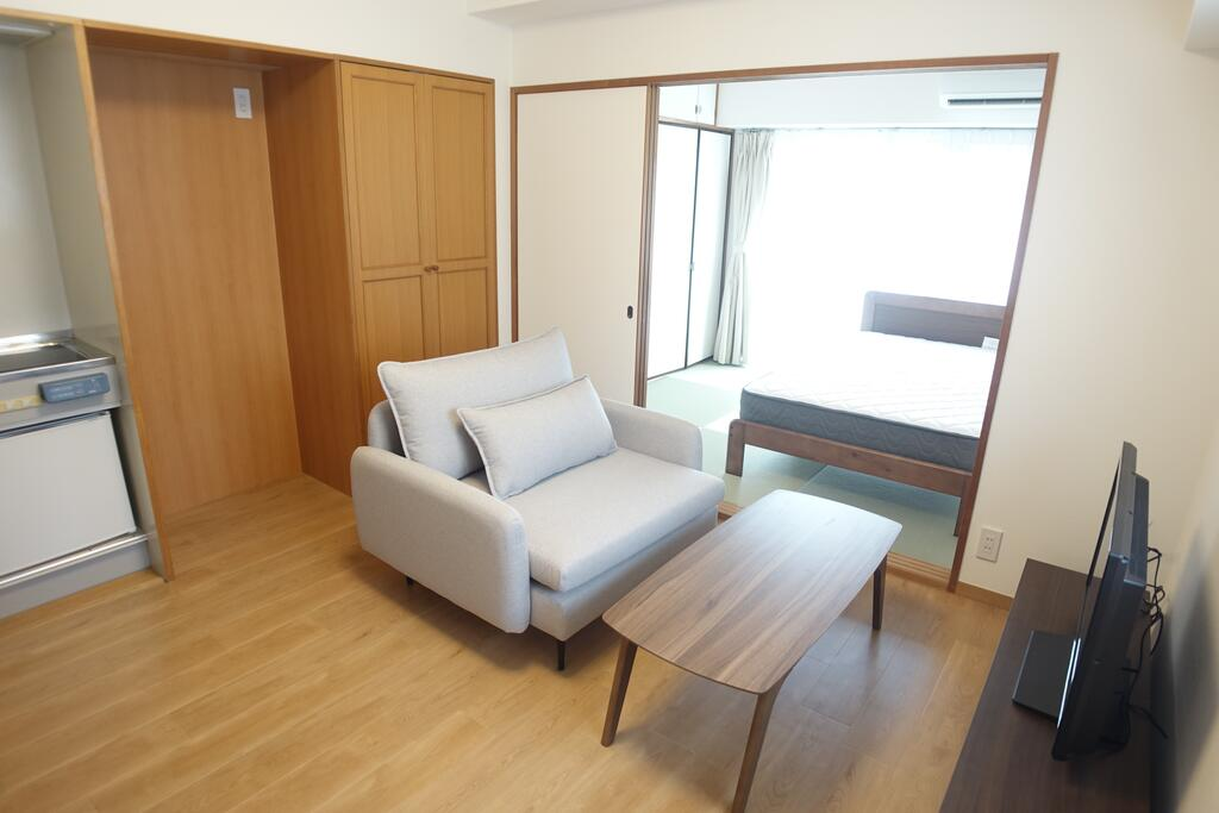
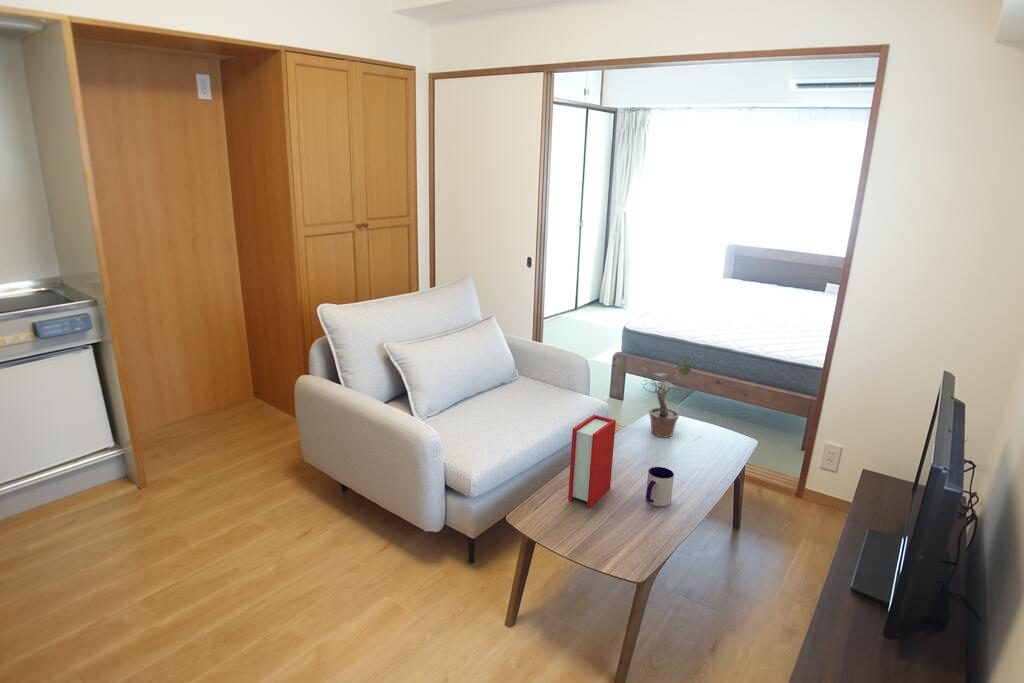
+ book (592, 459)
+ potted plant (661, 393)
+ mug (657, 488)
